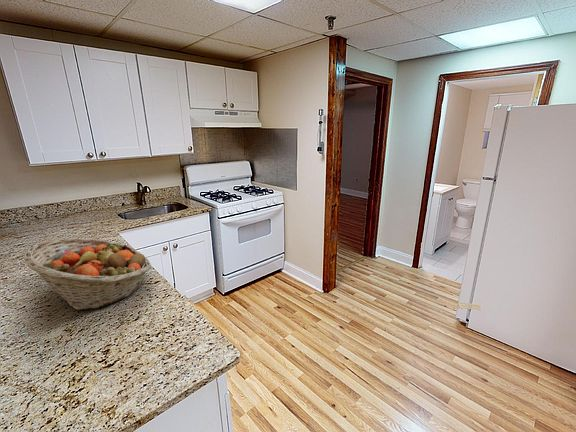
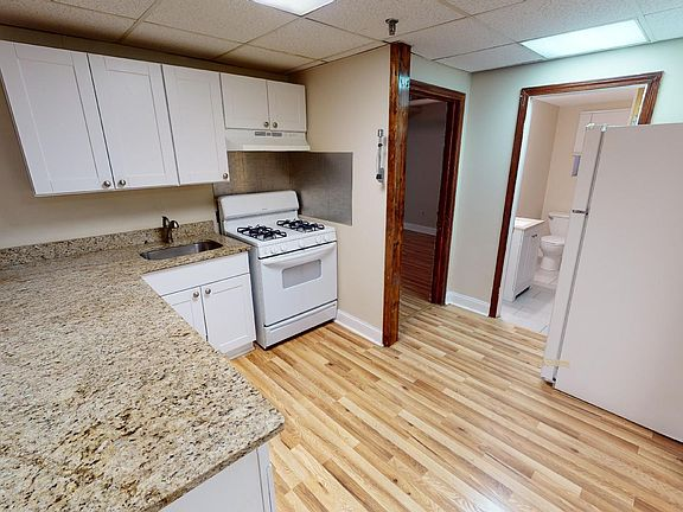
- fruit basket (94, 265)
